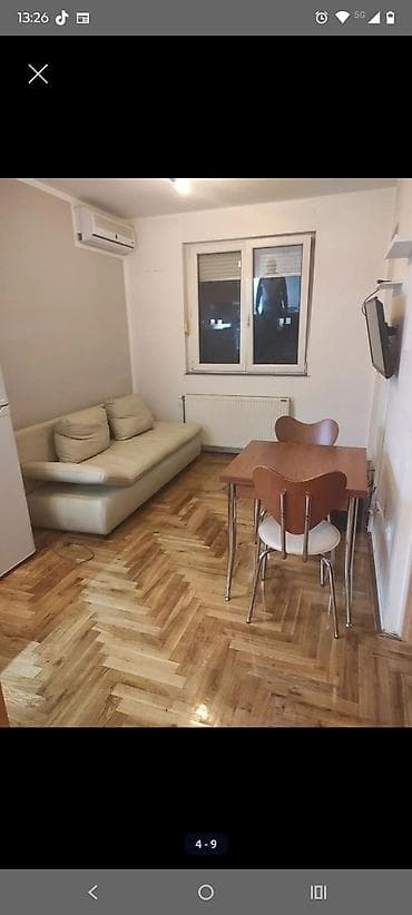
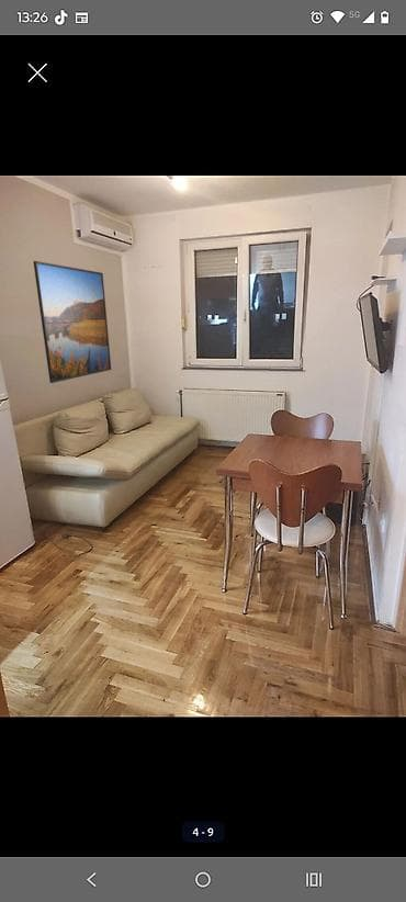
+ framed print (78, 324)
